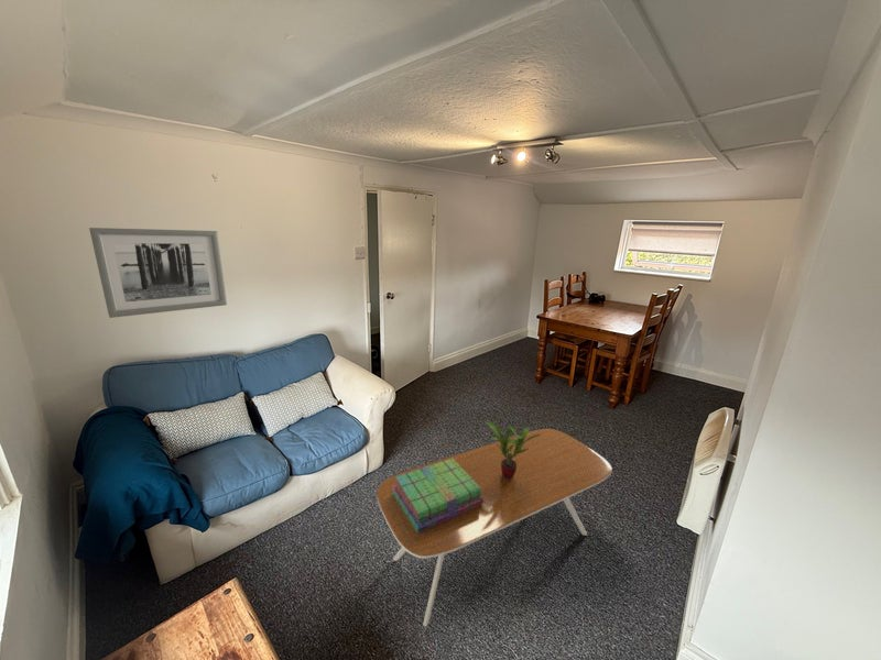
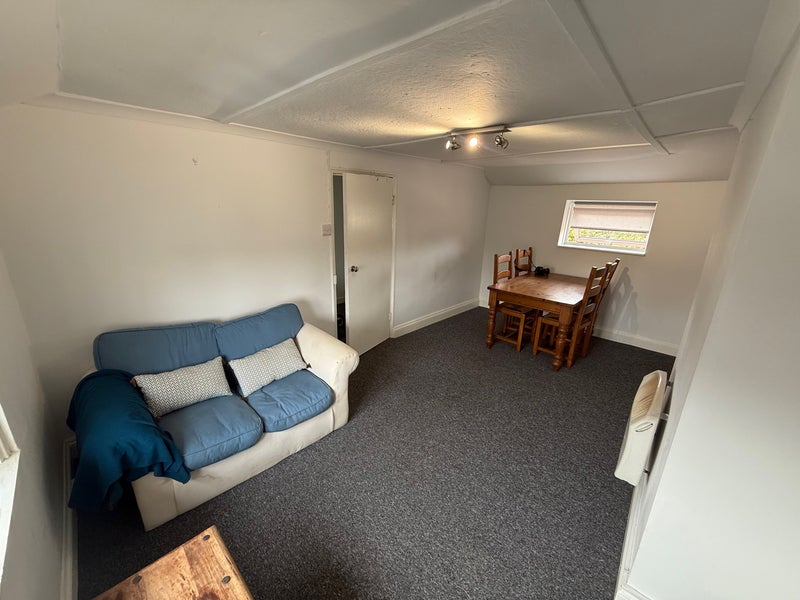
- coffee table (498, 512)
- wall art (166, 271)
- stack of books (437, 490)
- potted plant (505, 449)
